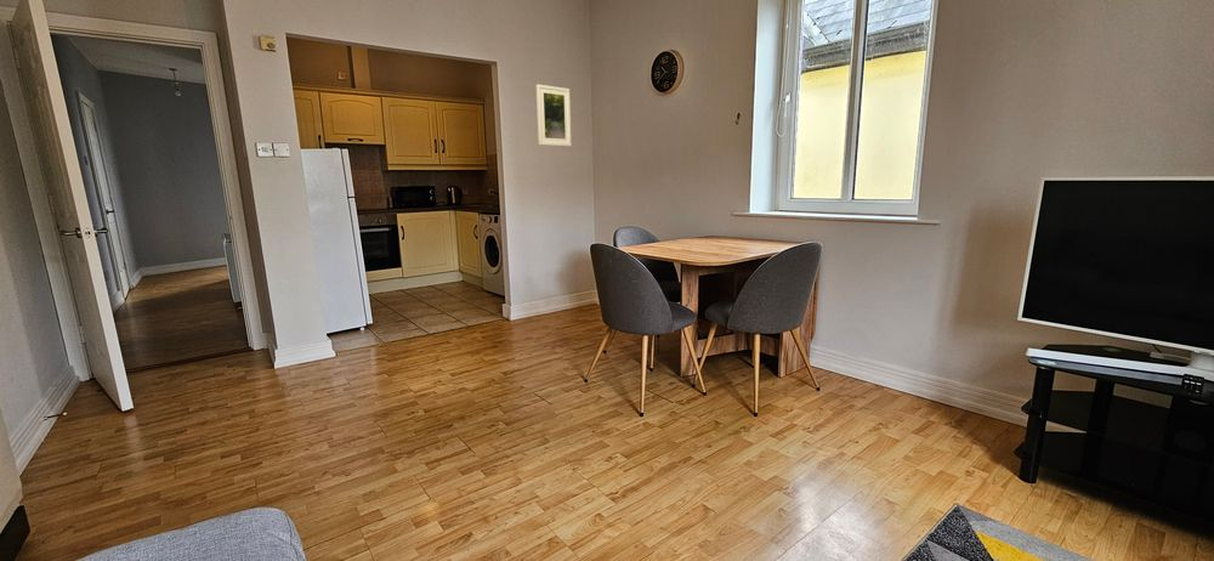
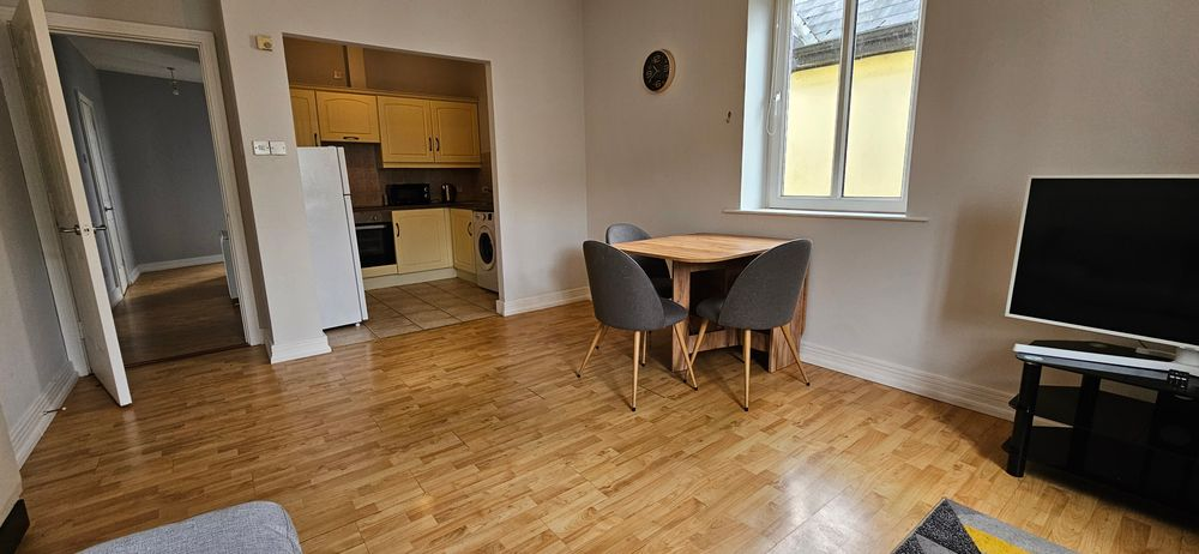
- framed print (554, 115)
